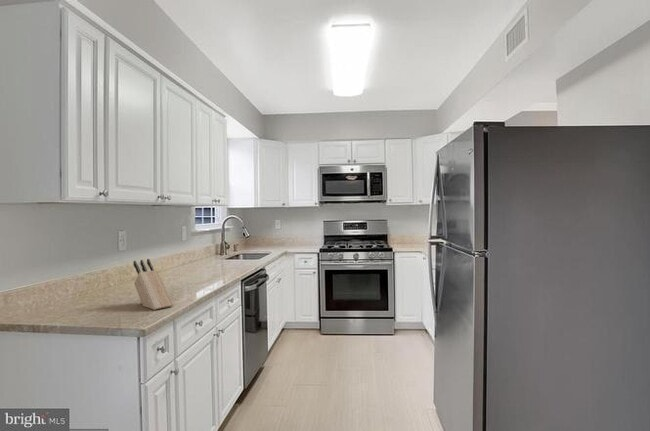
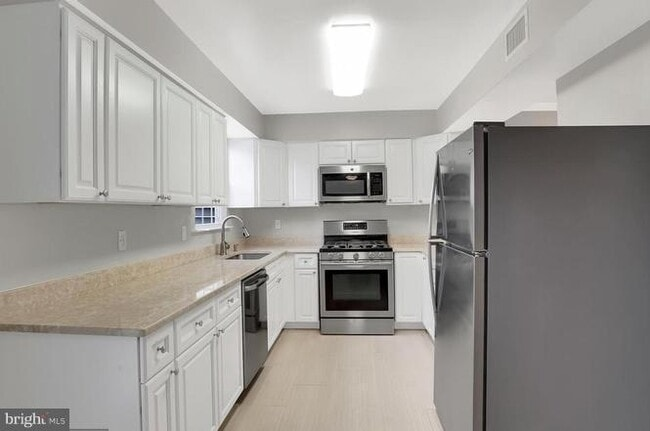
- knife block (151, 282)
